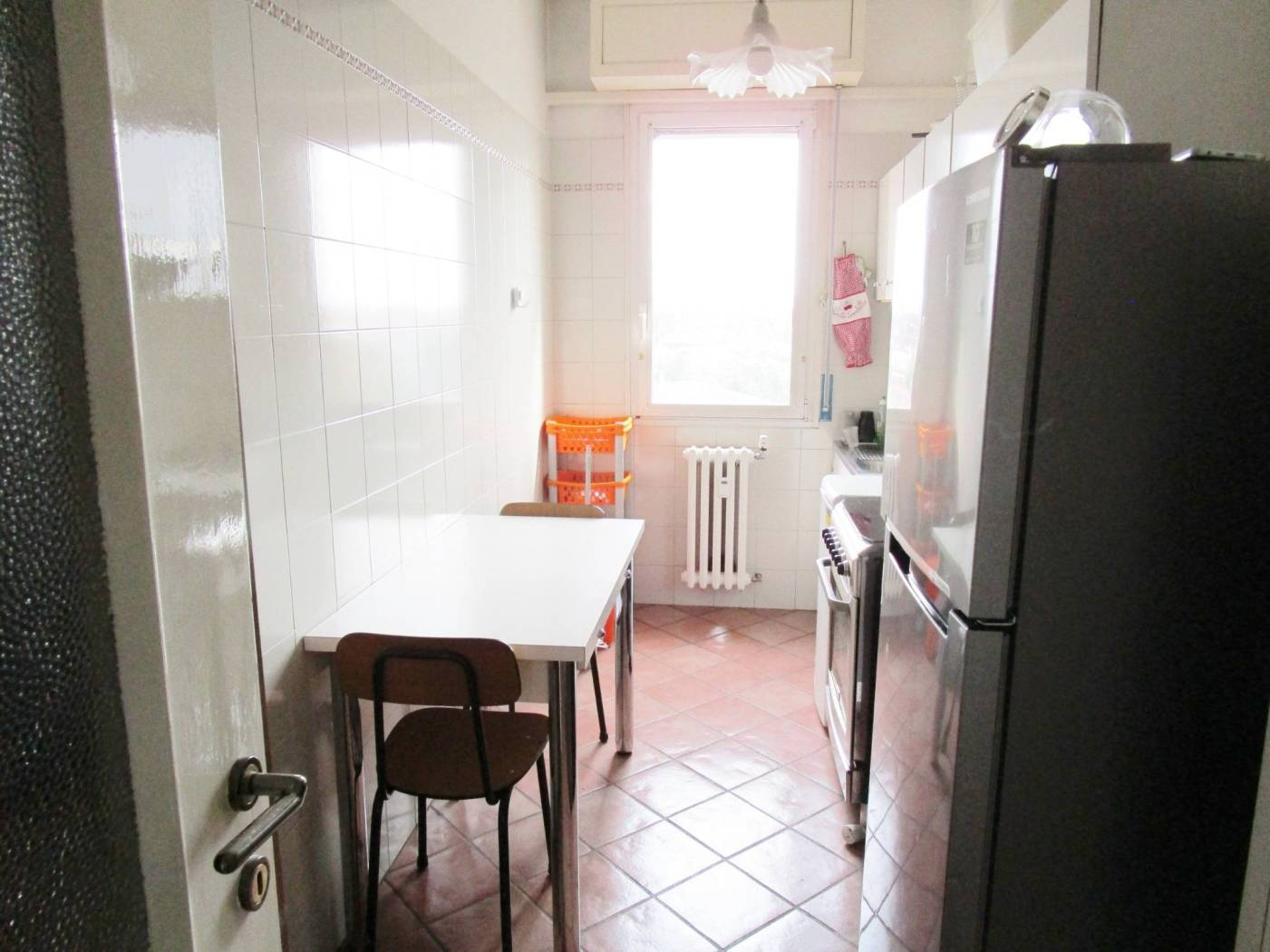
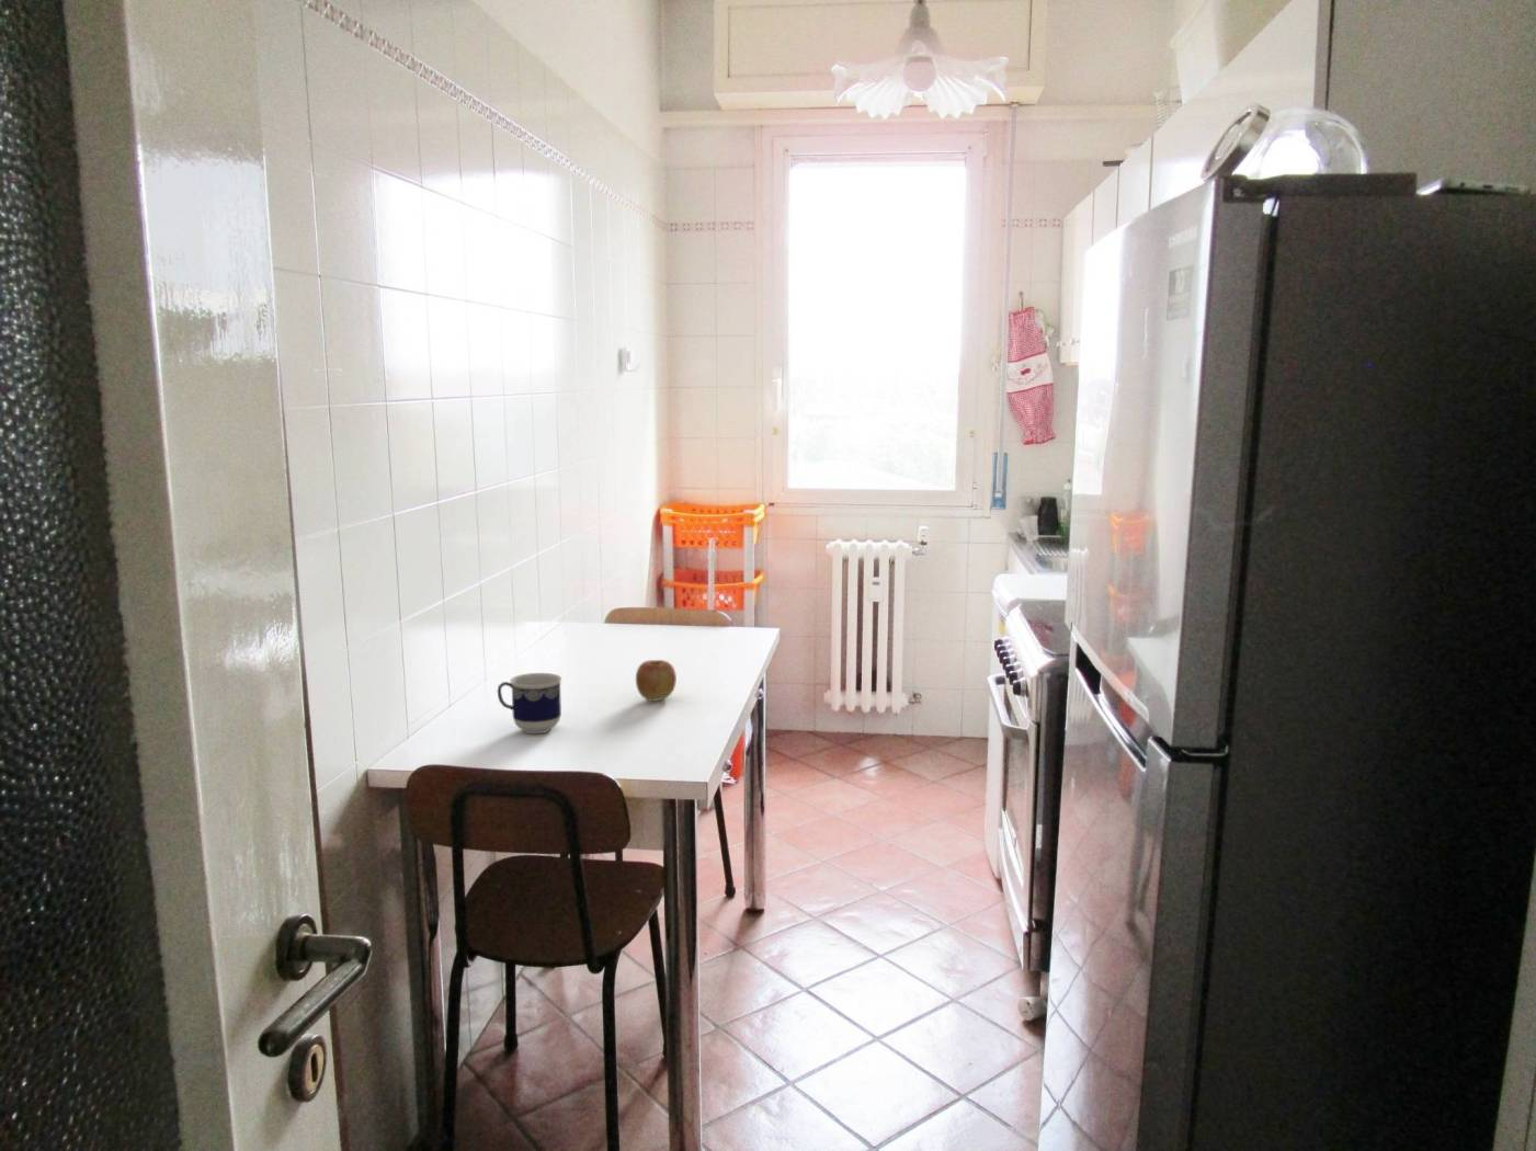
+ apple (656, 679)
+ cup (529, 704)
